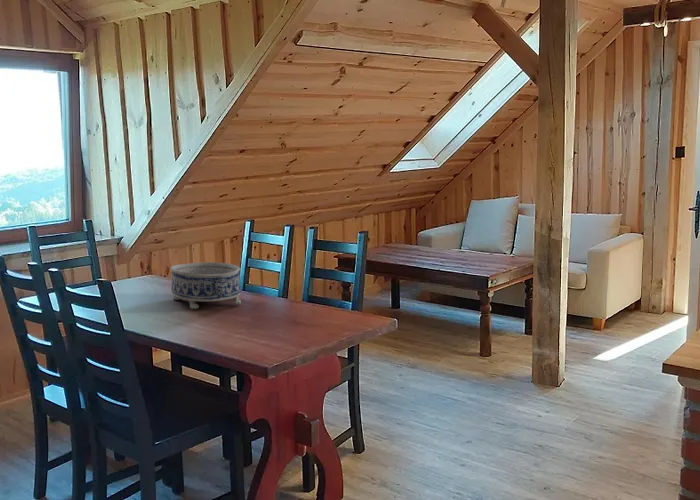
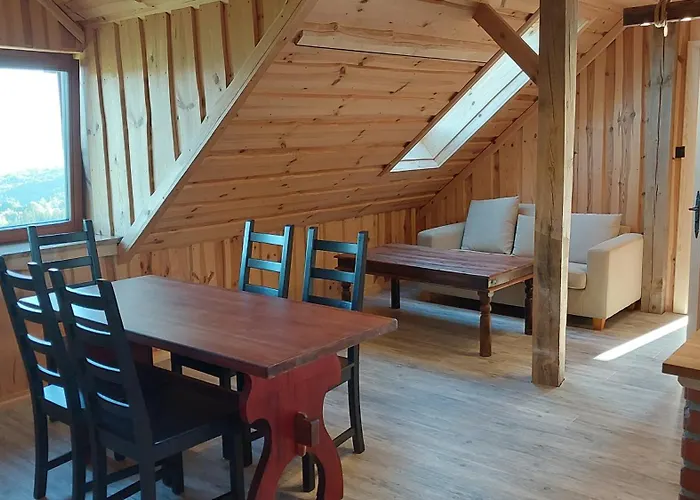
- decorative bowl (205, 284)
